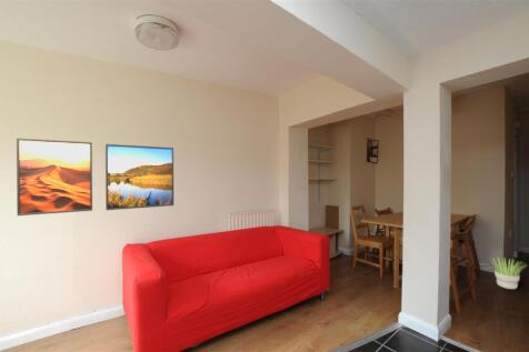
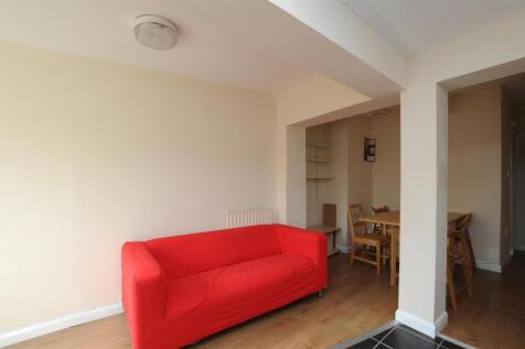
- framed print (141, 177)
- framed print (57, 177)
- potted plant (507, 273)
